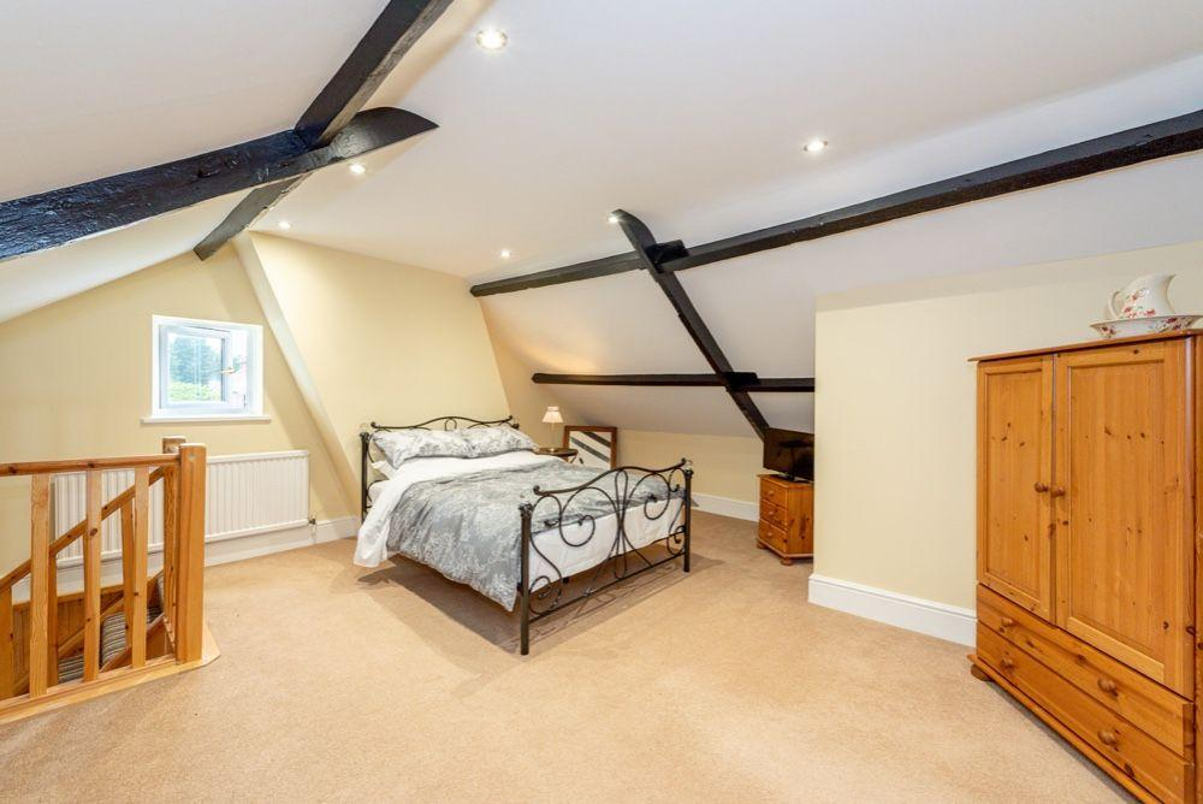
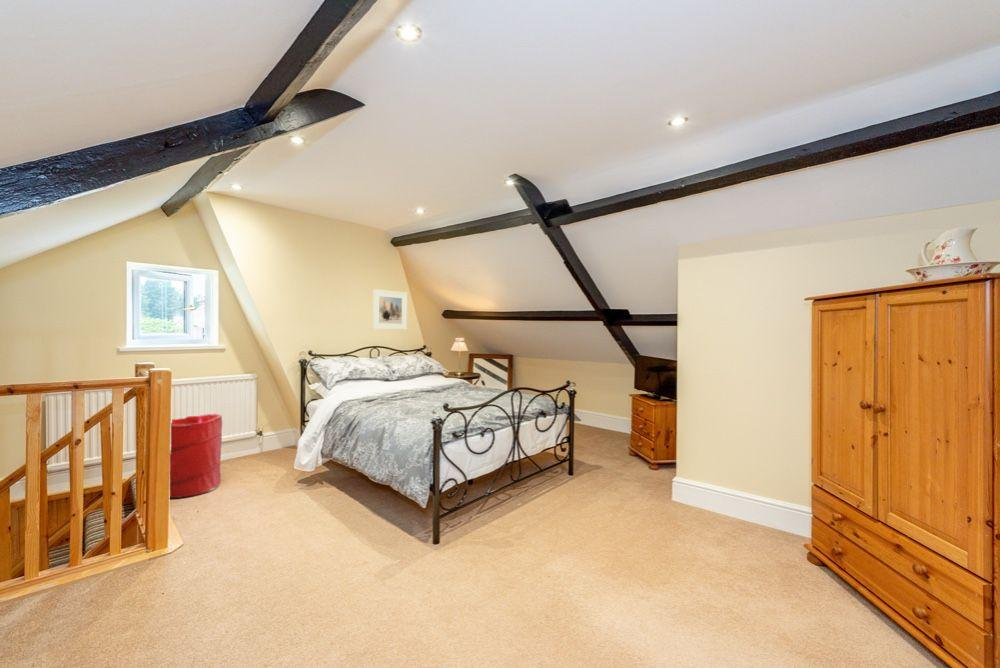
+ laundry hamper (189, 452)
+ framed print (390, 310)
